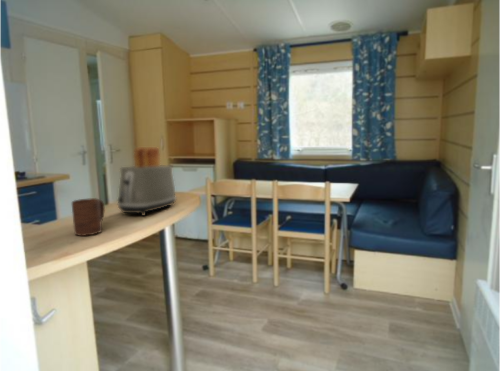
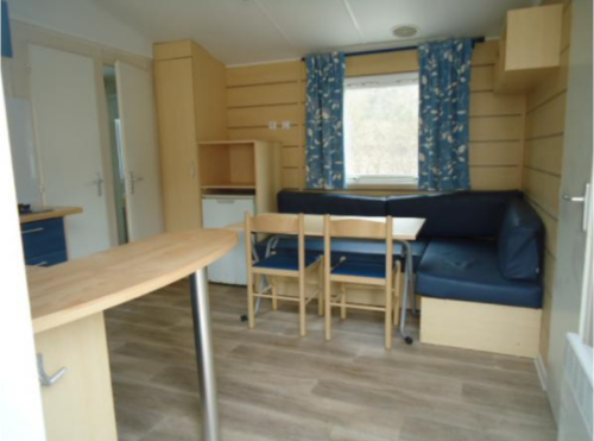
- toaster (147, 178)
- cup (88, 215)
